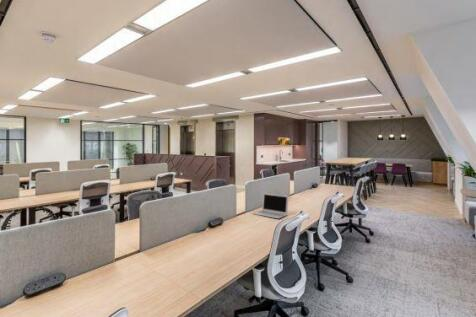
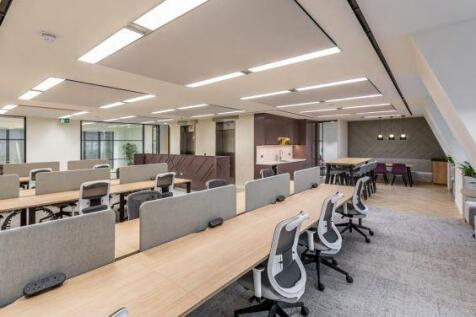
- laptop (270, 204)
